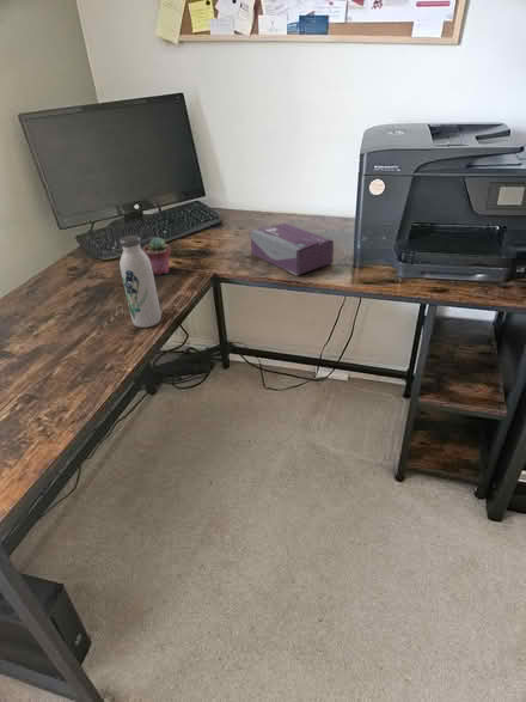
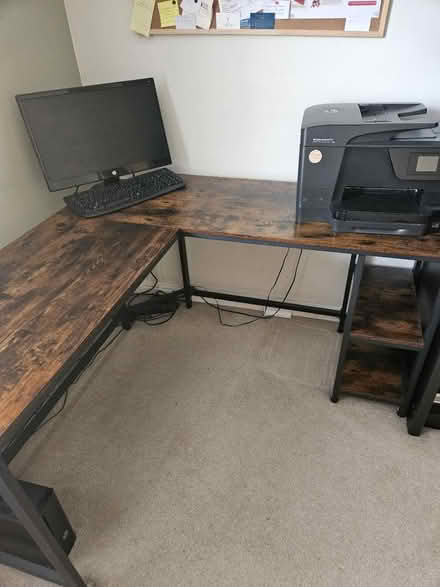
- water bottle (139, 281)
- tissue box (290, 246)
- potted succulent (158, 255)
